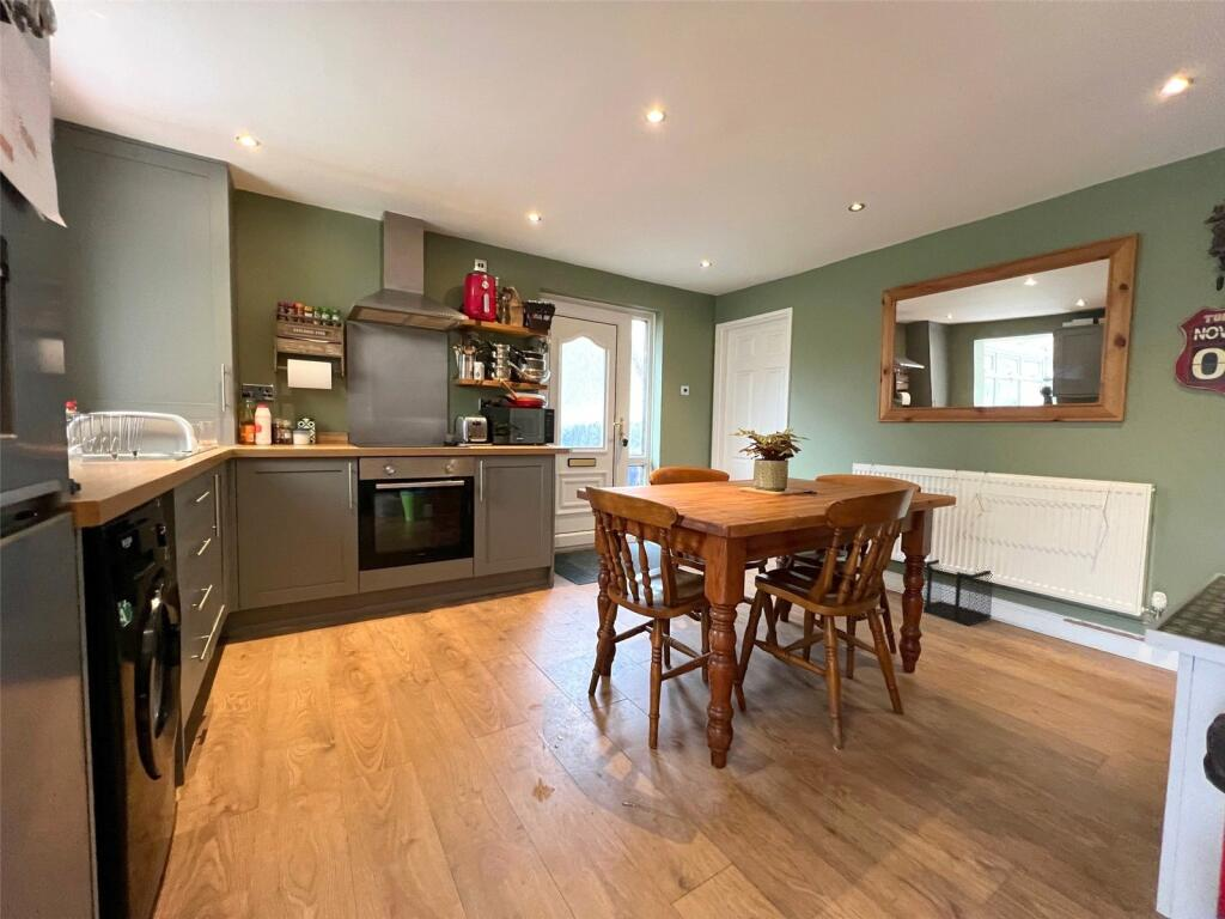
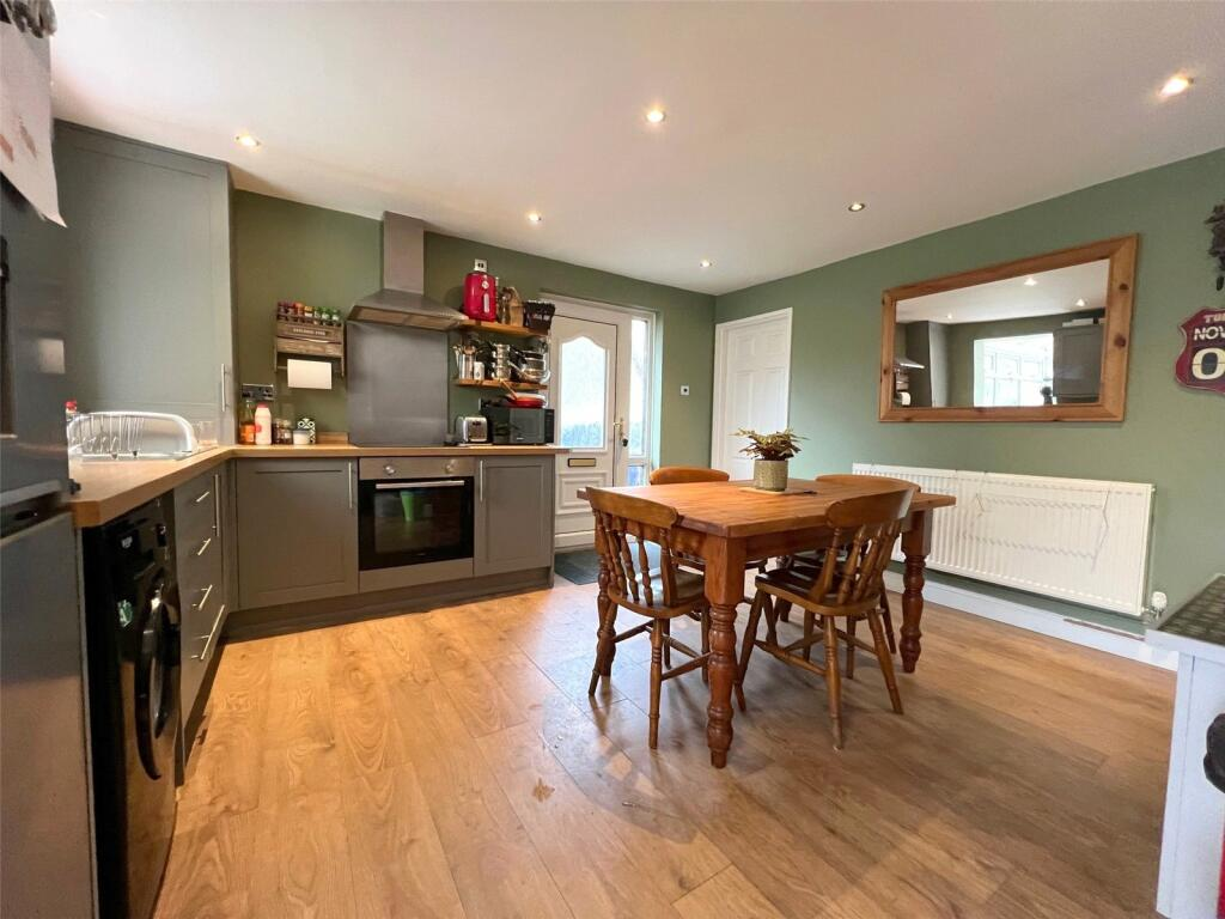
- wastebasket (955, 590)
